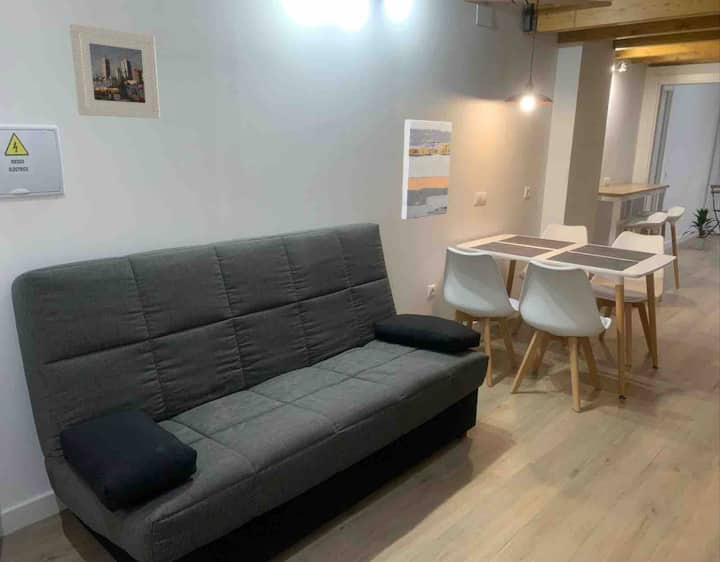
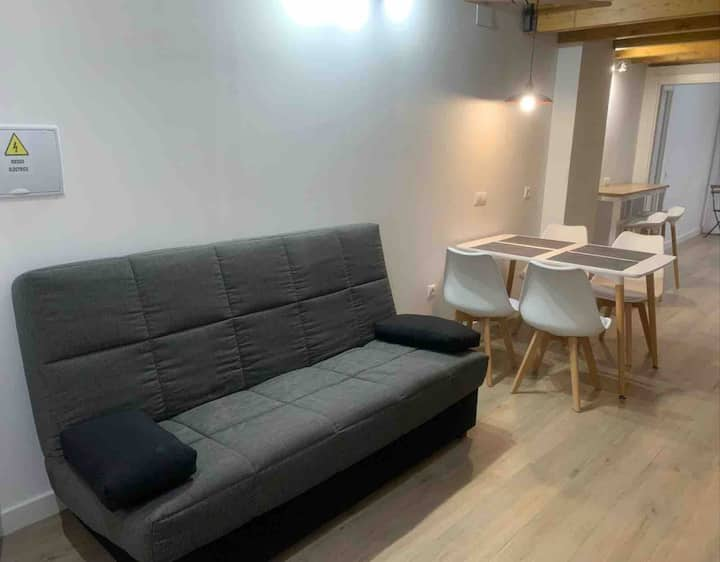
- indoor plant (701, 227)
- wall art (427, 169)
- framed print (117, 74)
